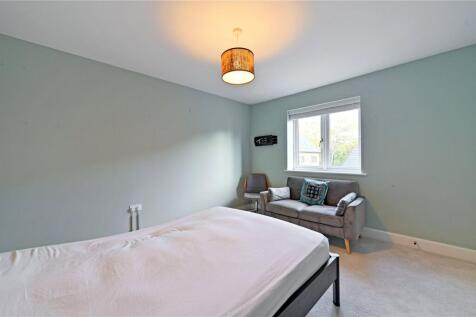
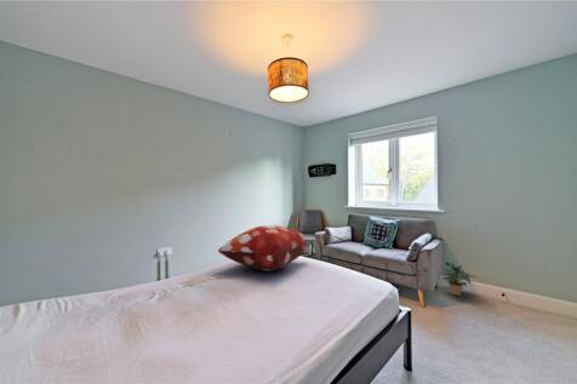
+ decorative pillow (265, 246)
+ potted plant (457, 277)
